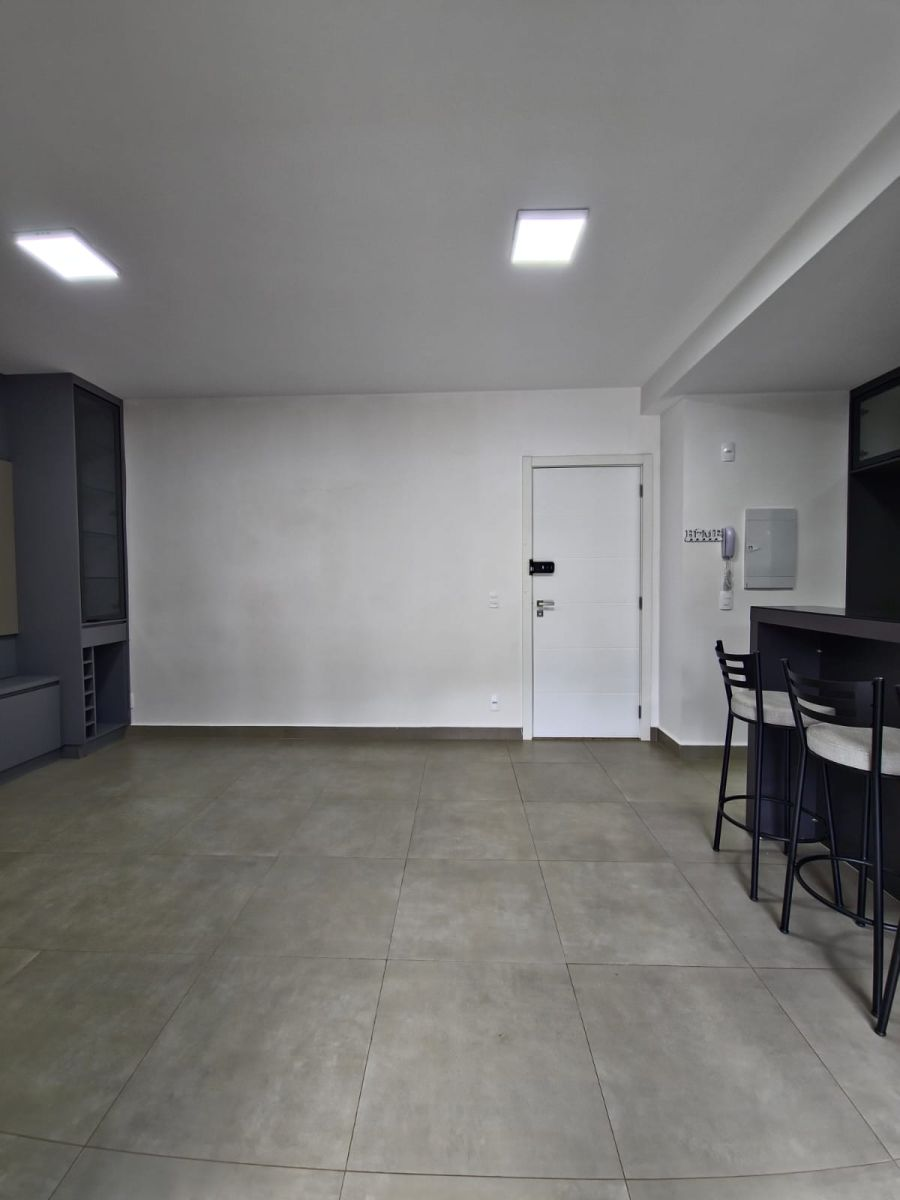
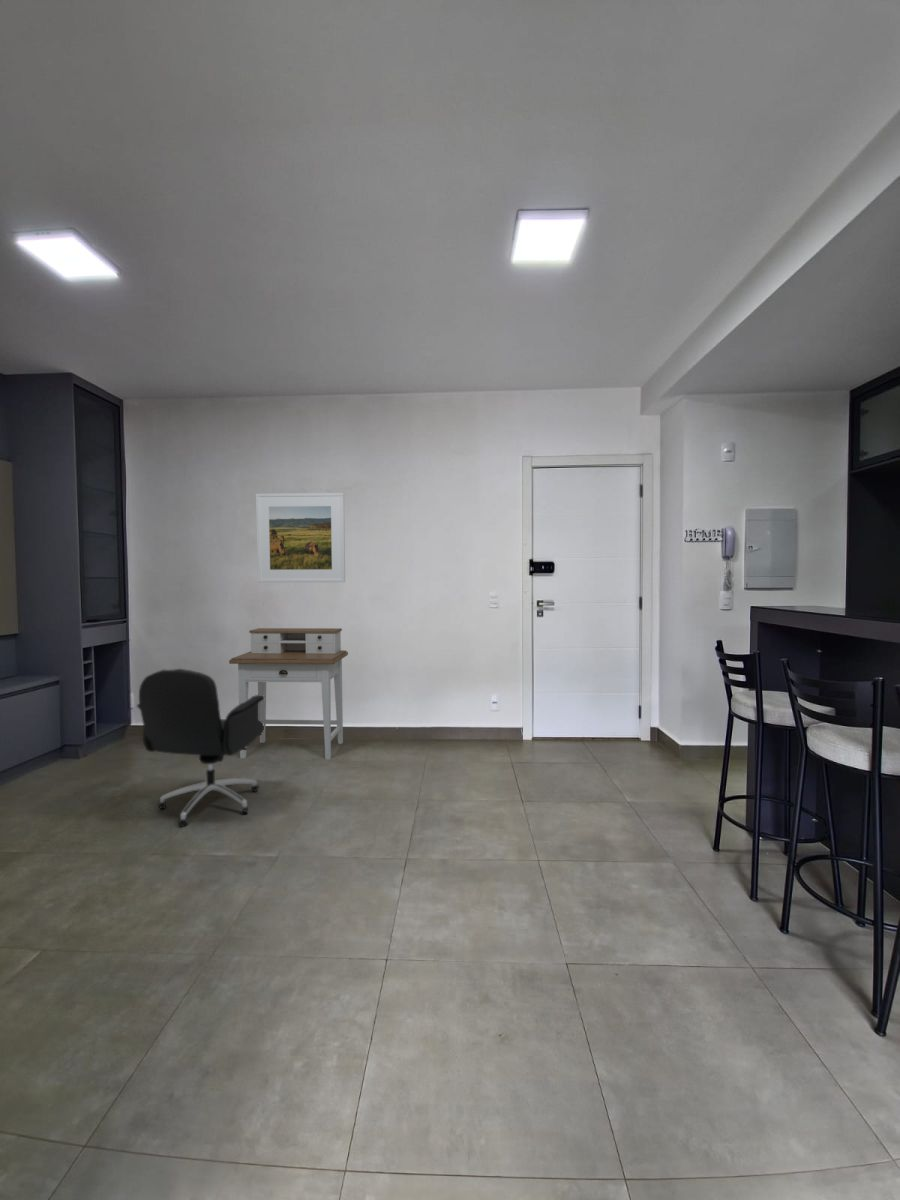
+ desk (292, 681)
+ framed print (300, 538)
+ office chair (205, 735)
